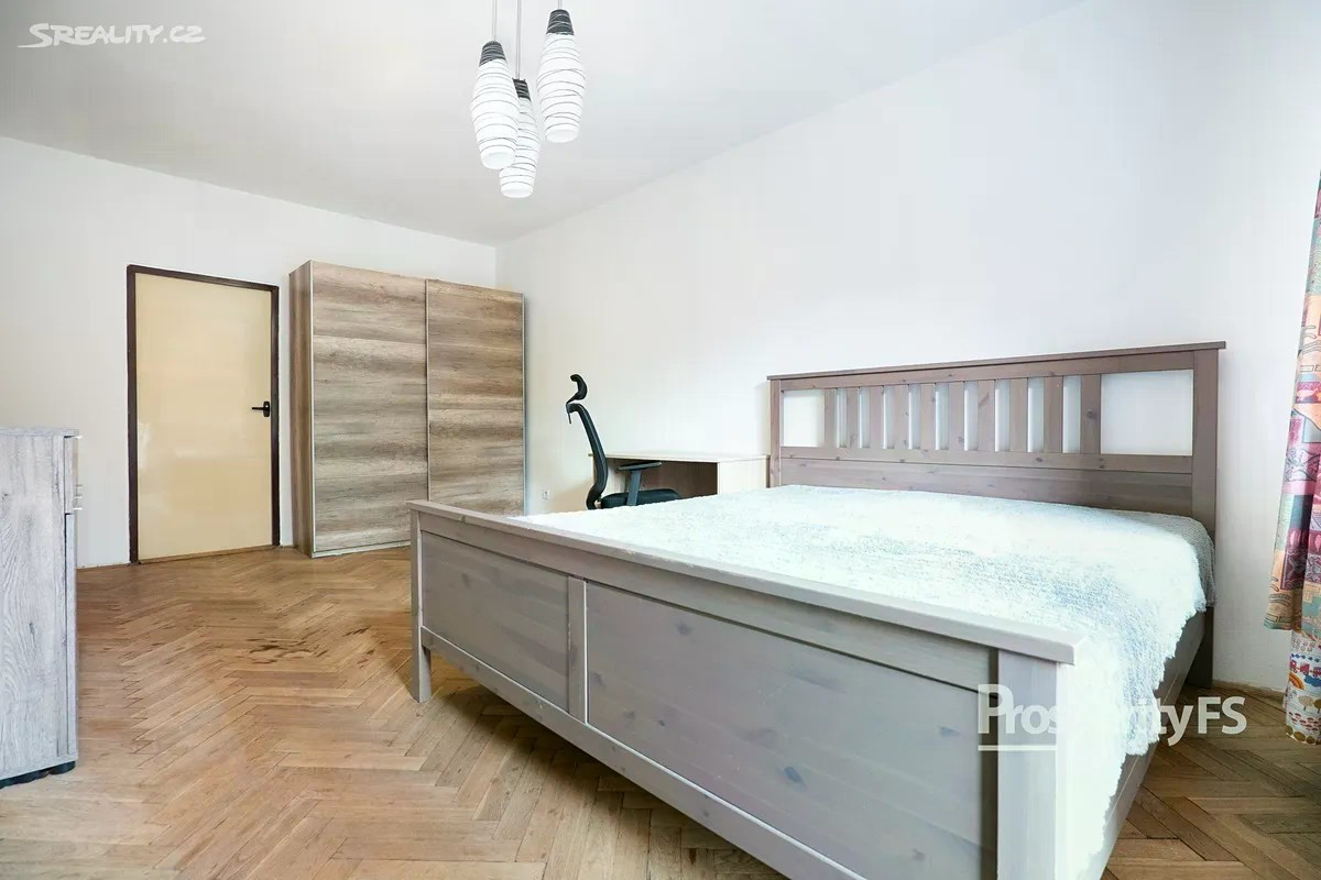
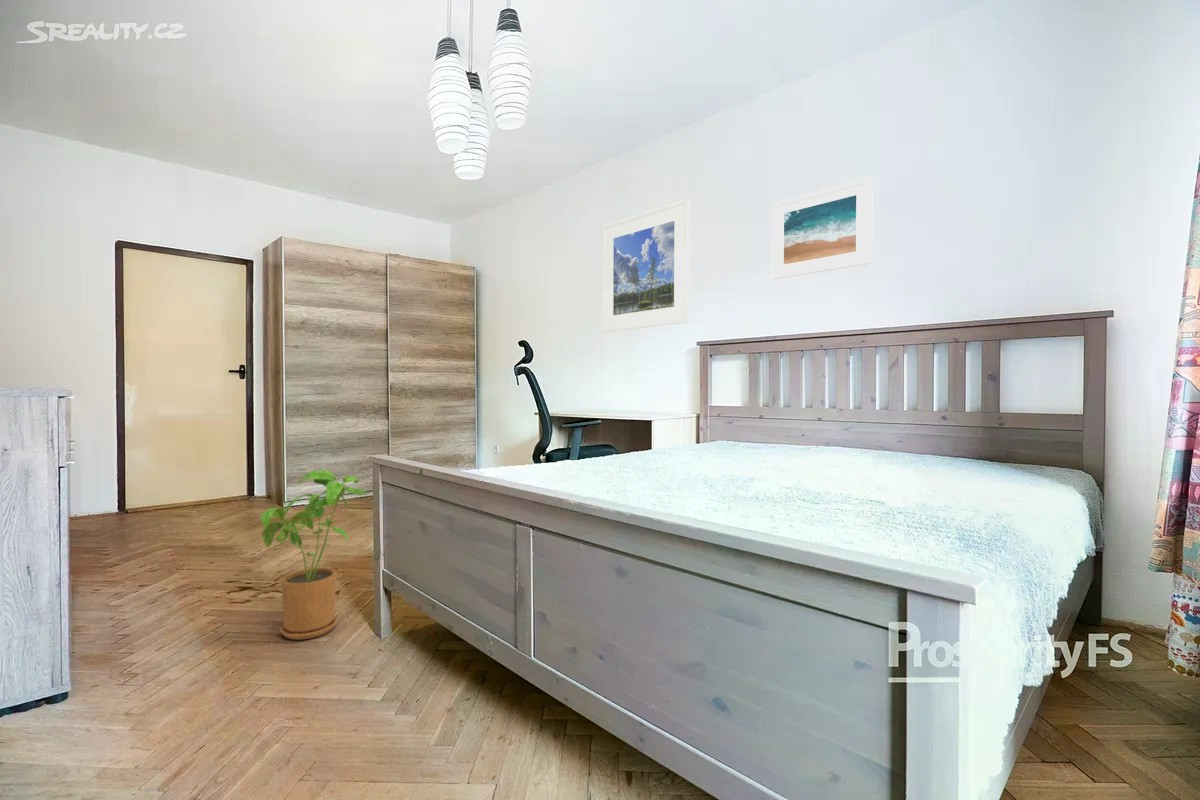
+ house plant (307, 552)
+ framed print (642, 270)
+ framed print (818, 231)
